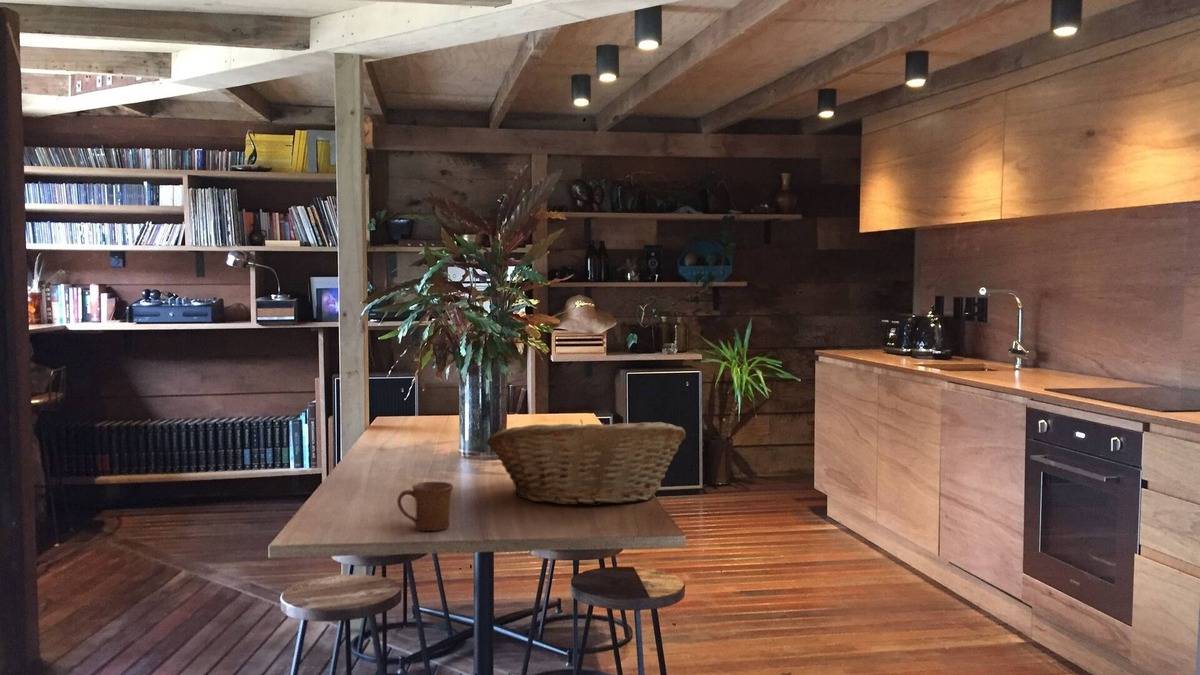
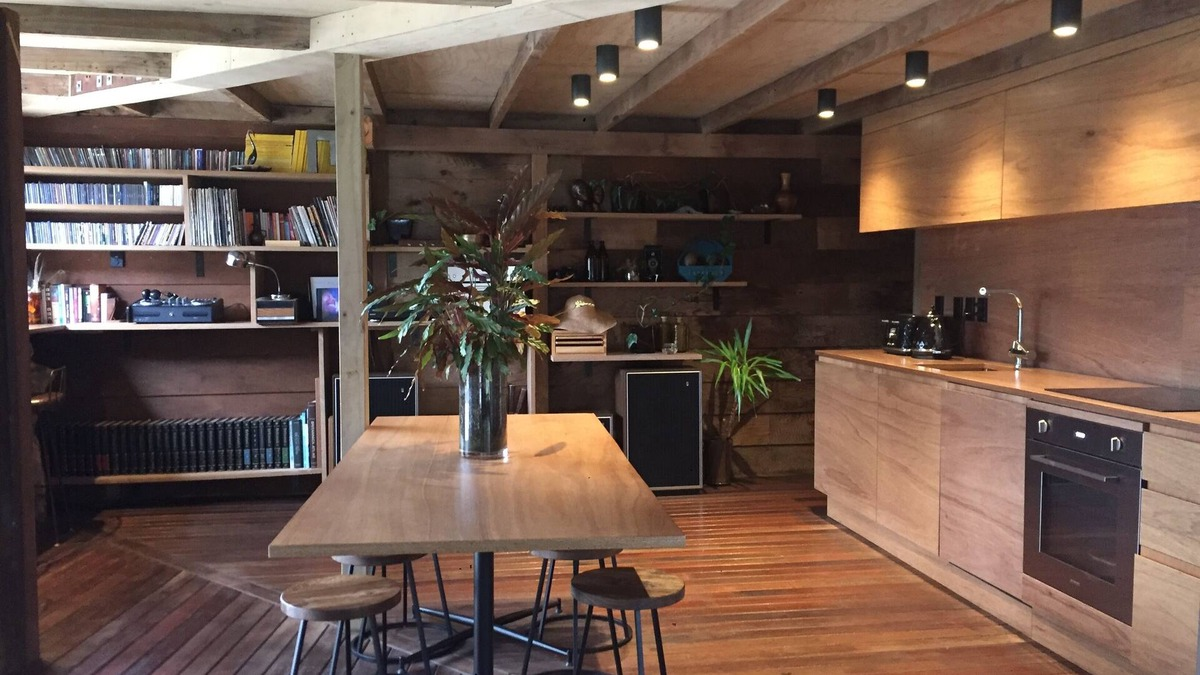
- mug (425, 506)
- fruit basket (586, 454)
